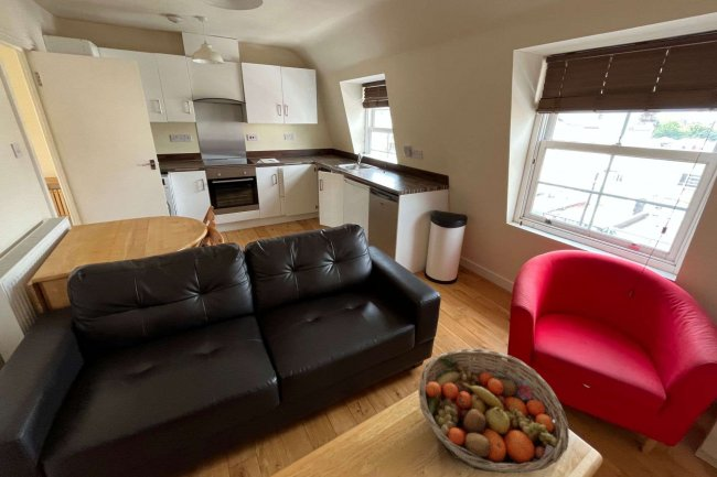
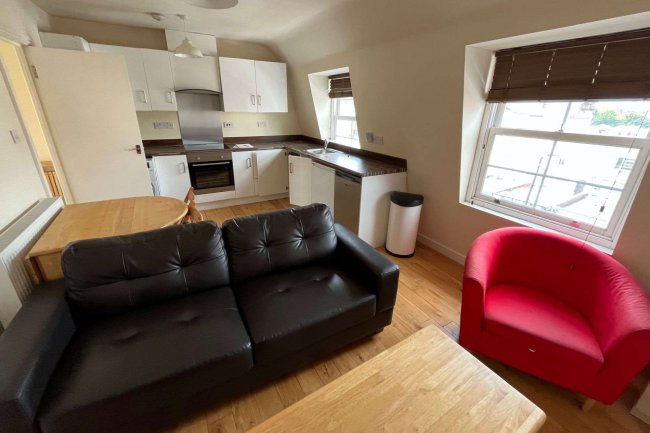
- fruit basket (486, 408)
